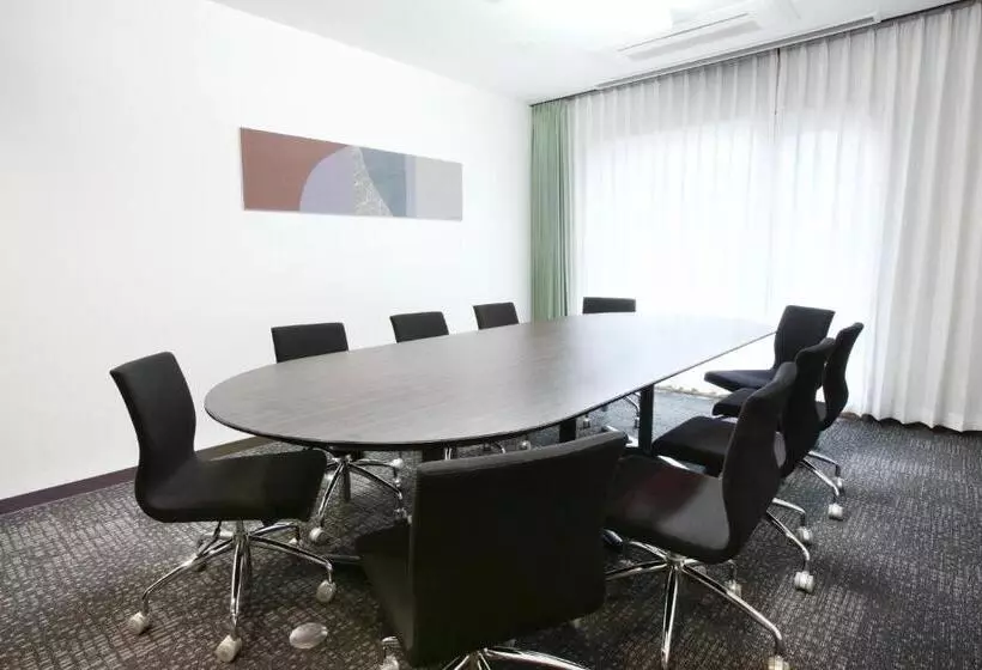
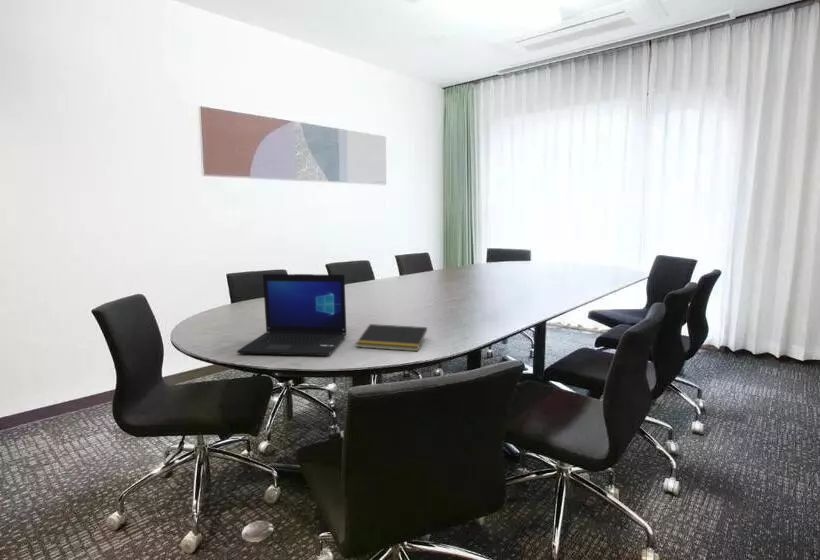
+ notepad (392, 336)
+ laptop (293, 312)
